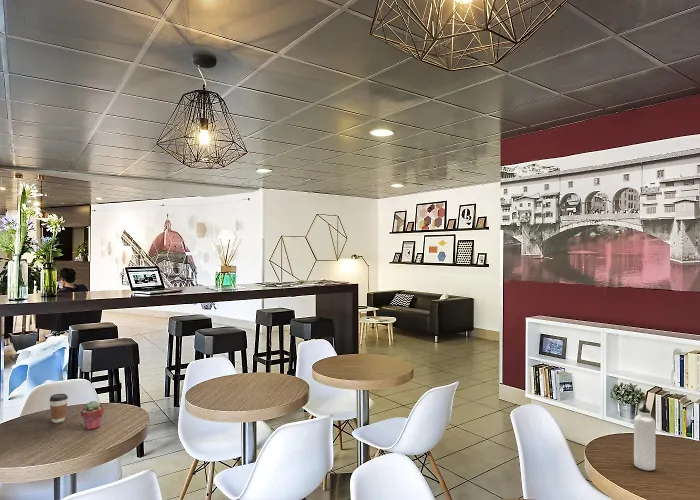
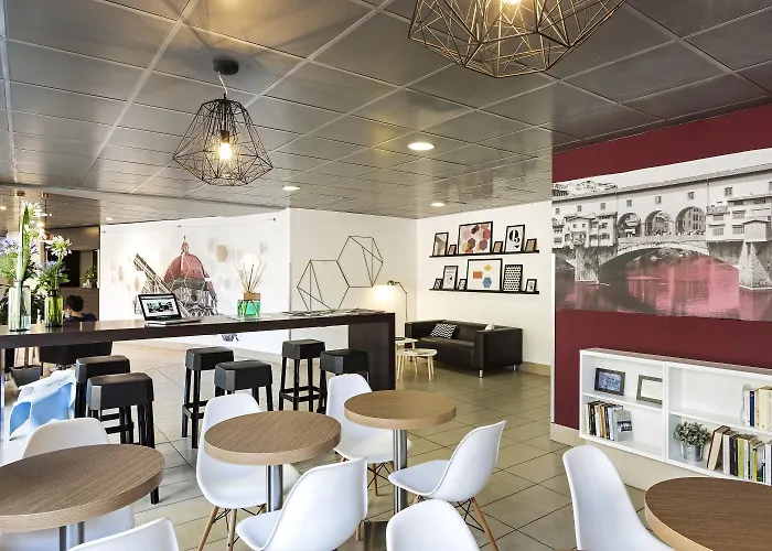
- coffee cup (58, 408)
- water bottle (644, 434)
- potted succulent (92, 413)
